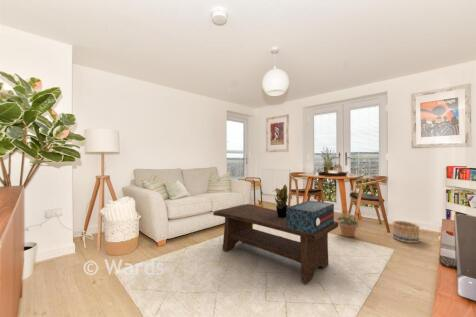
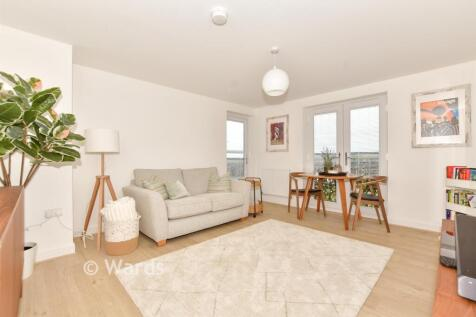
- decorative box (312, 215)
- potted plant (347, 224)
- potted plant (281, 199)
- basket (405, 231)
- coffee table (271, 236)
